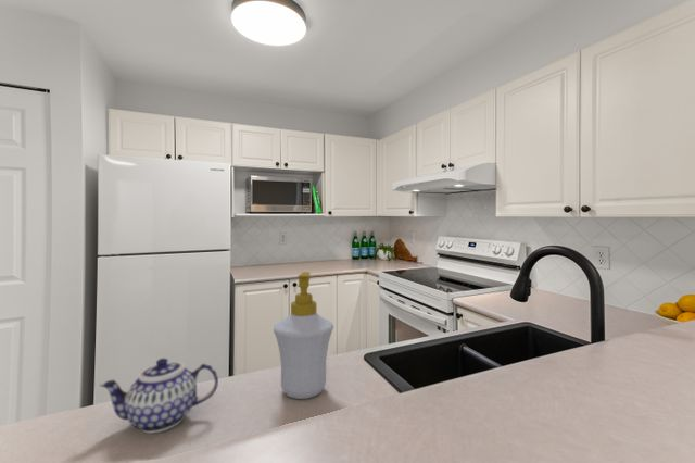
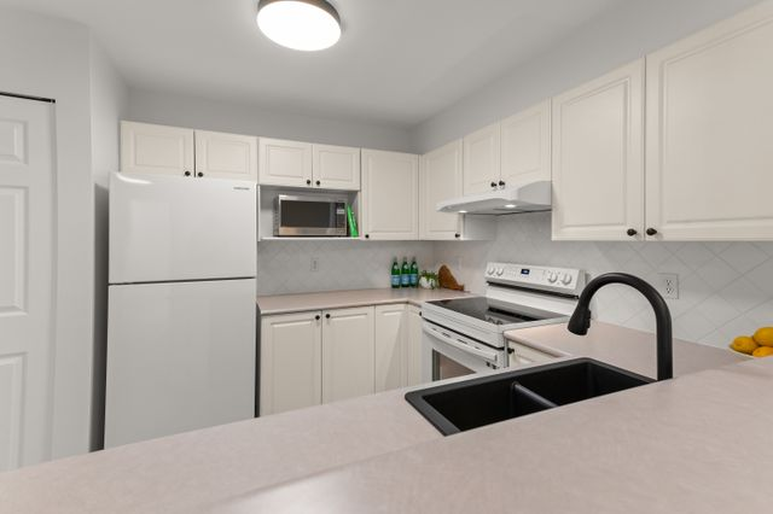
- teapot (162, 389)
- soap bottle (303, 331)
